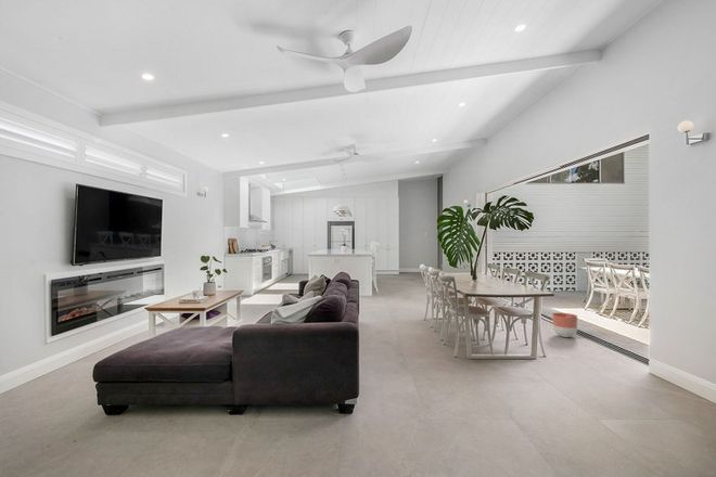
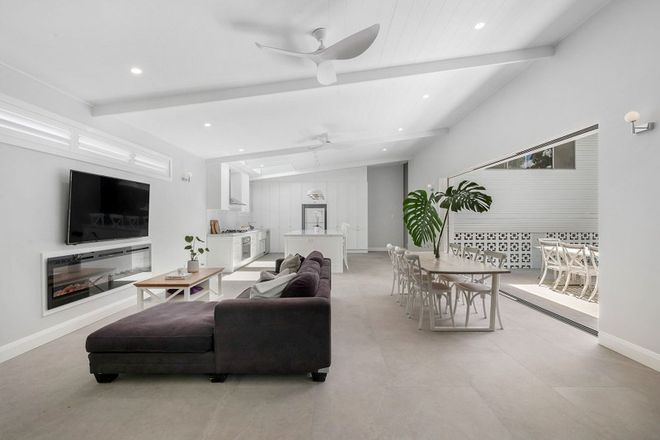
- planter (564, 325)
